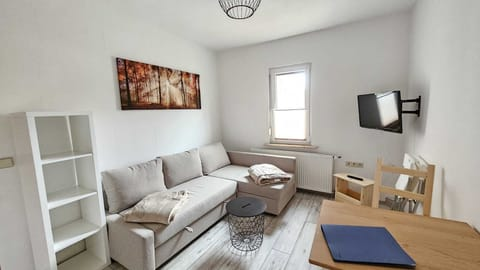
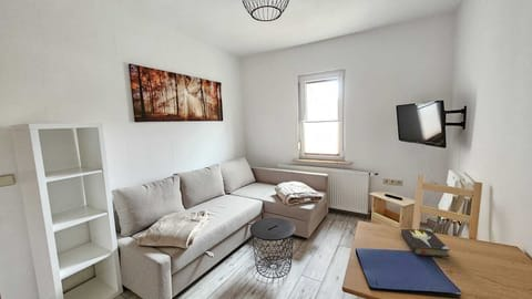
+ hardback book (422, 240)
